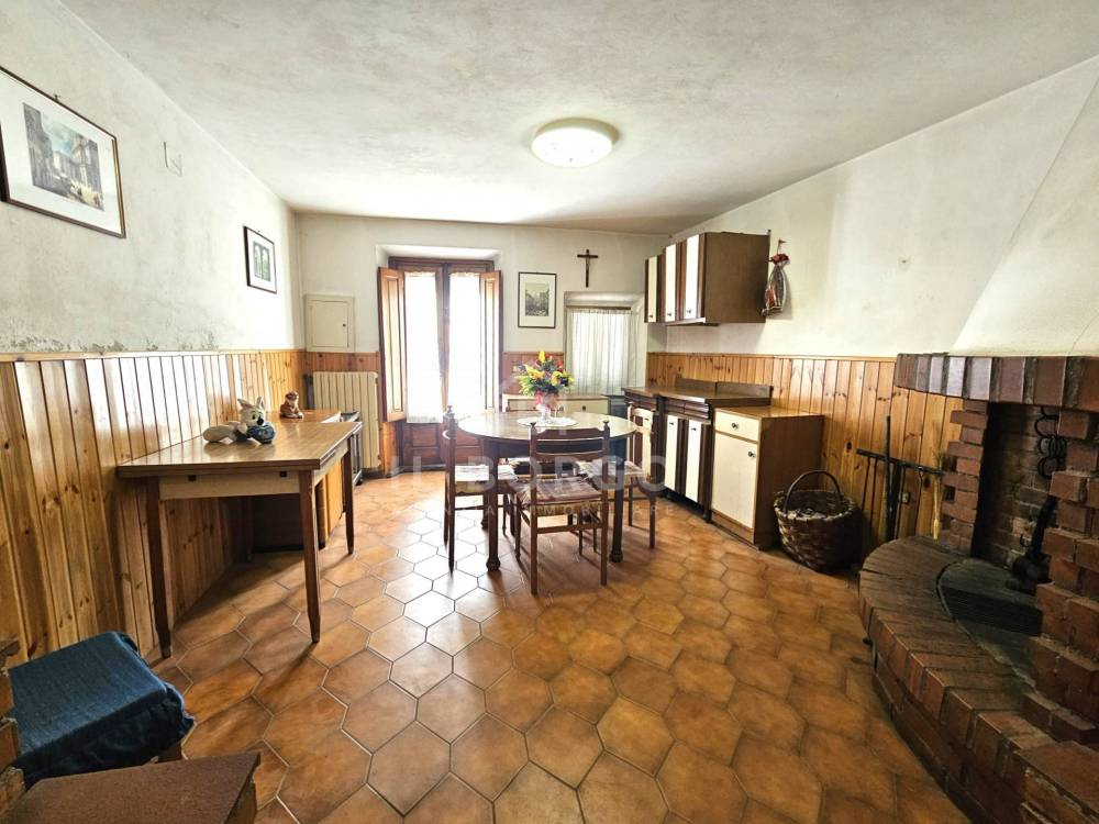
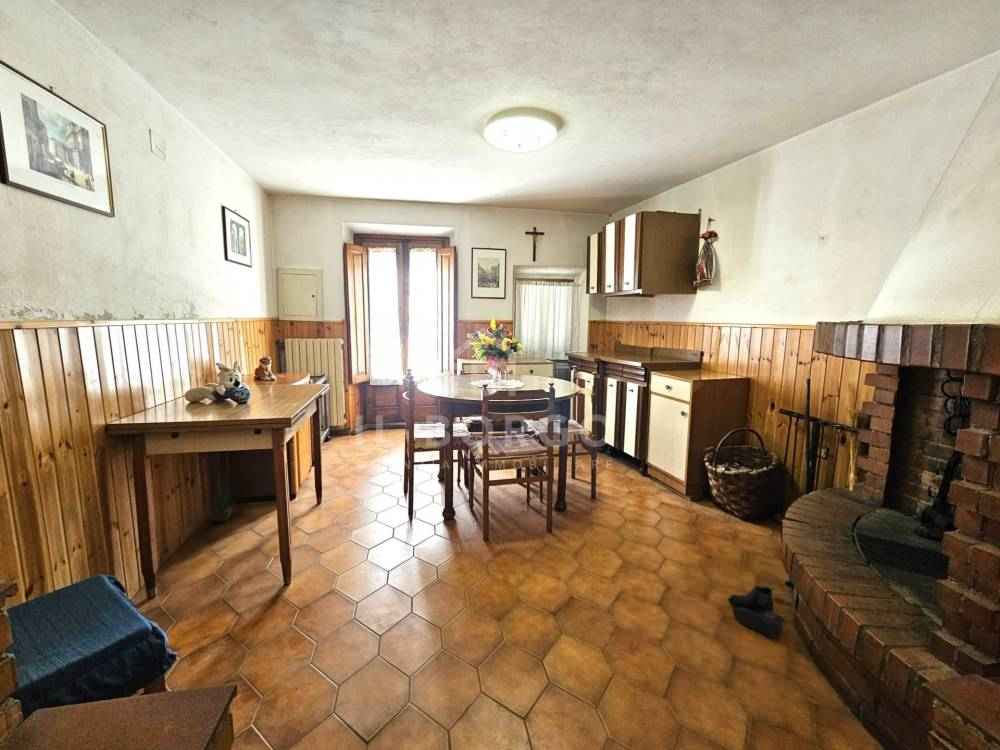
+ potted plant (221, 494)
+ boots (759, 608)
